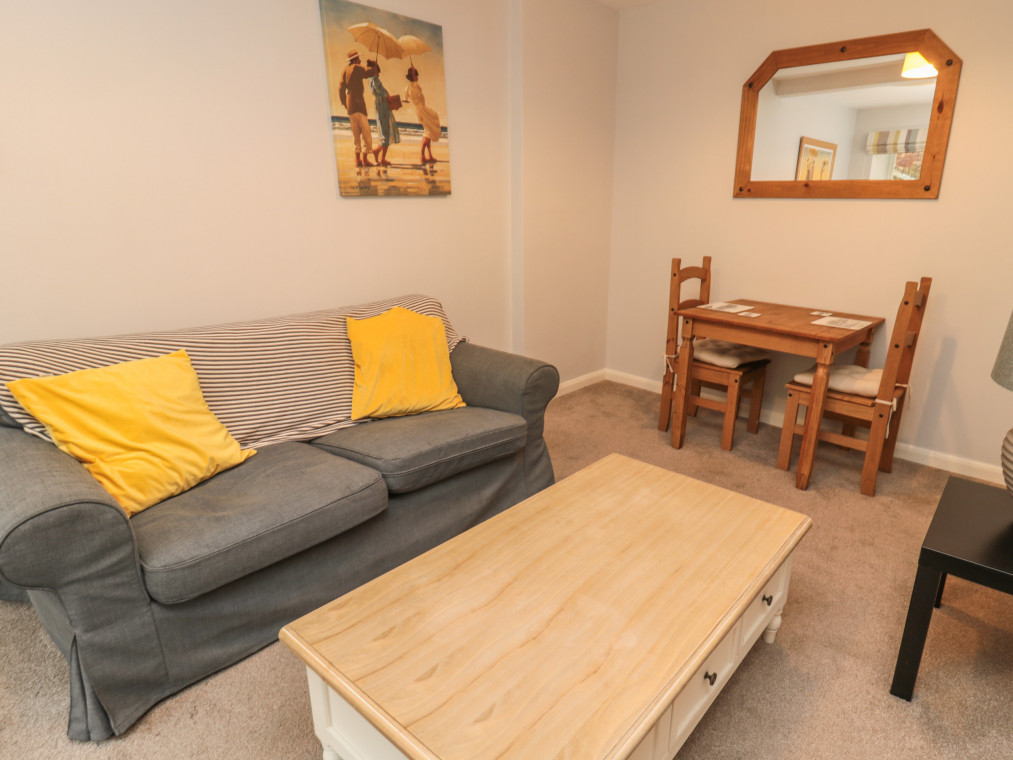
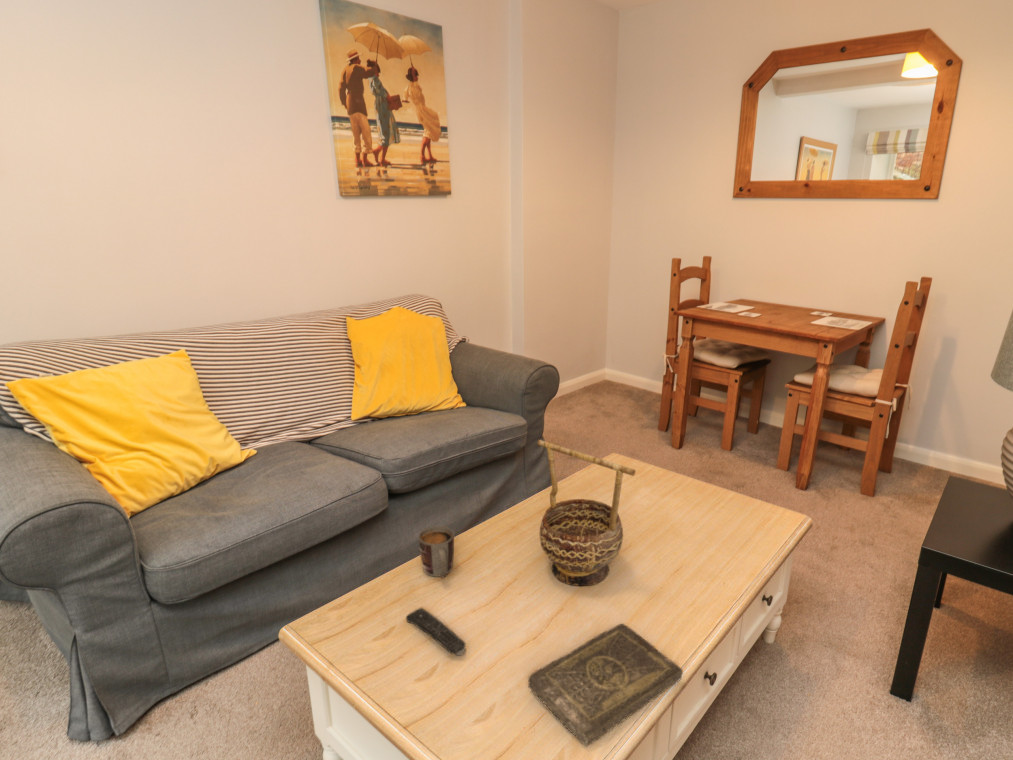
+ mug (438, 555)
+ decorative bowl (582, 513)
+ book (605, 677)
+ remote control (437, 631)
